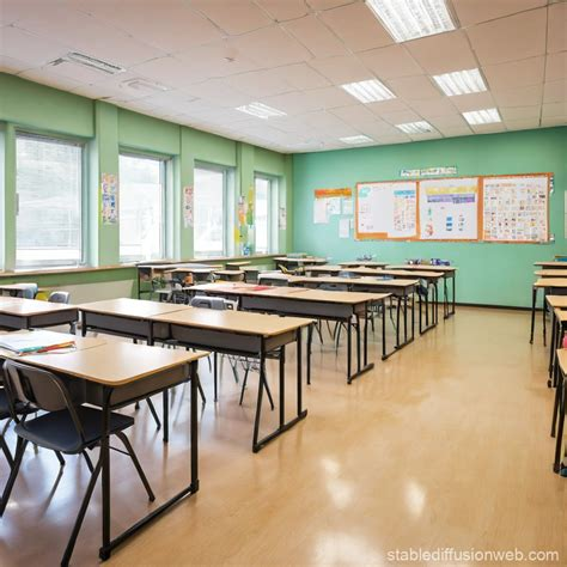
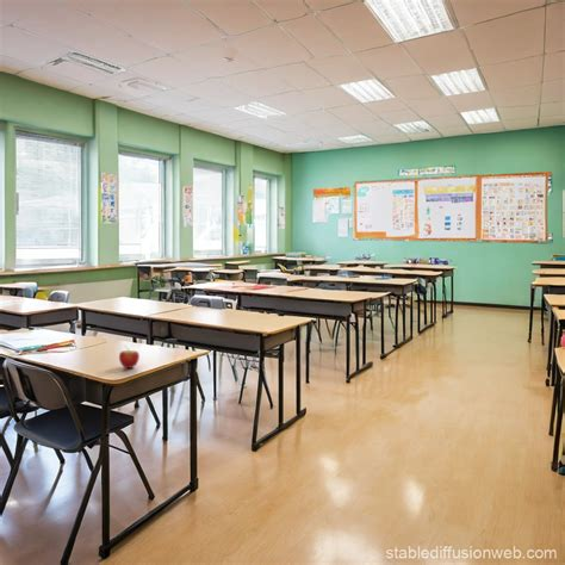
+ apple (129, 355)
